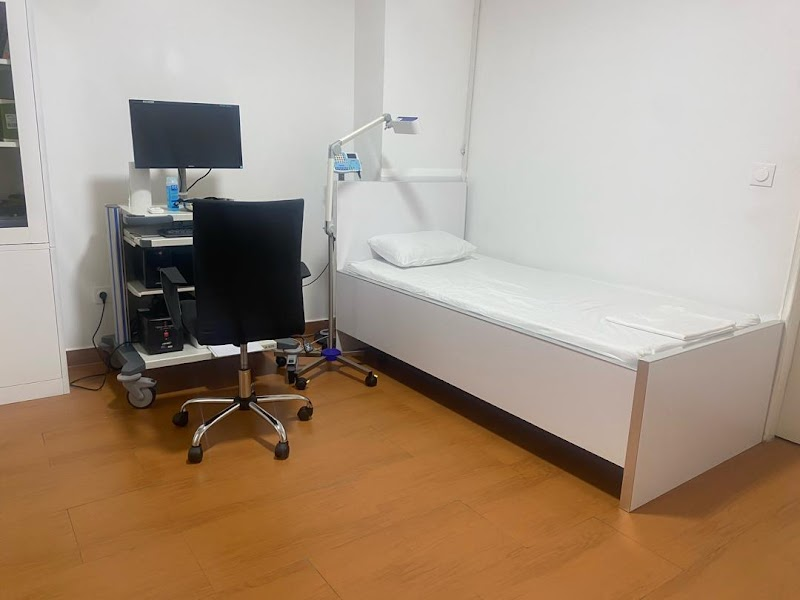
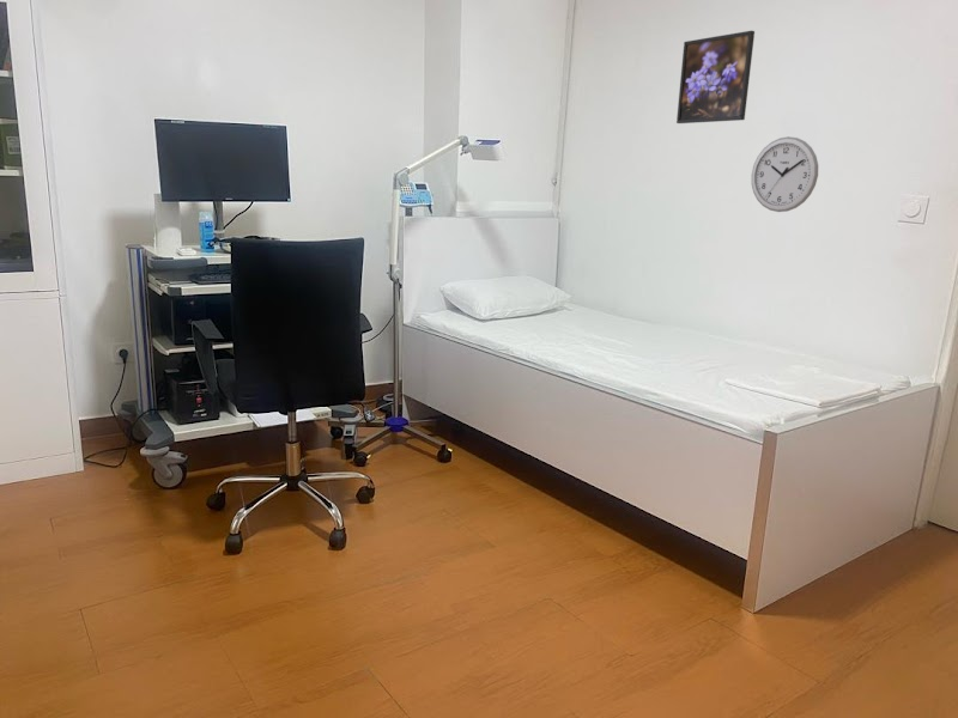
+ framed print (713, 79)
+ wall clock (782, 175)
